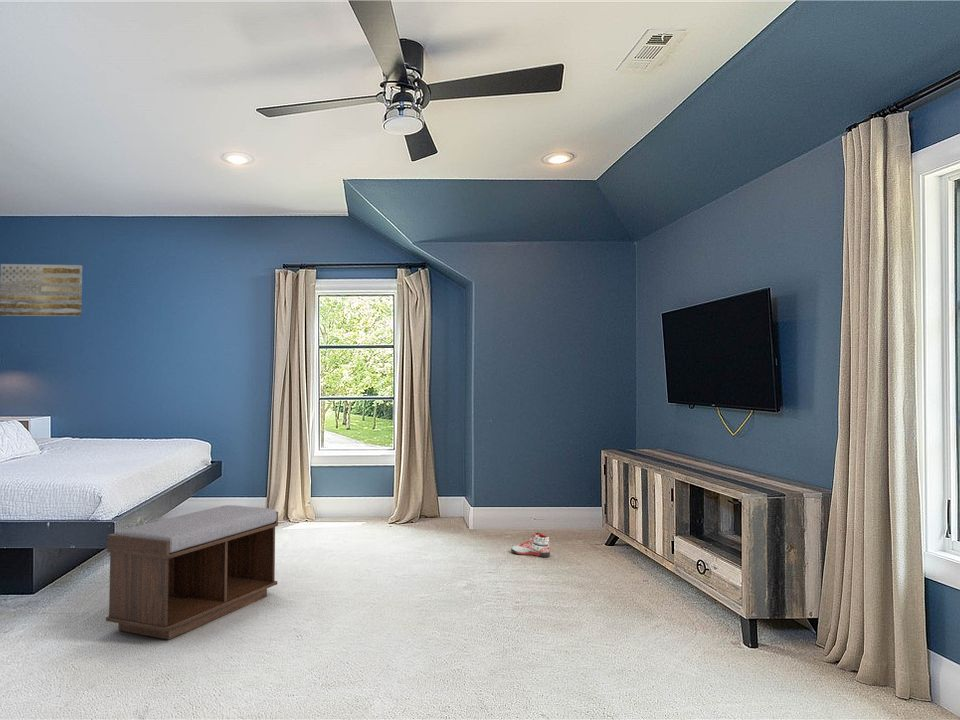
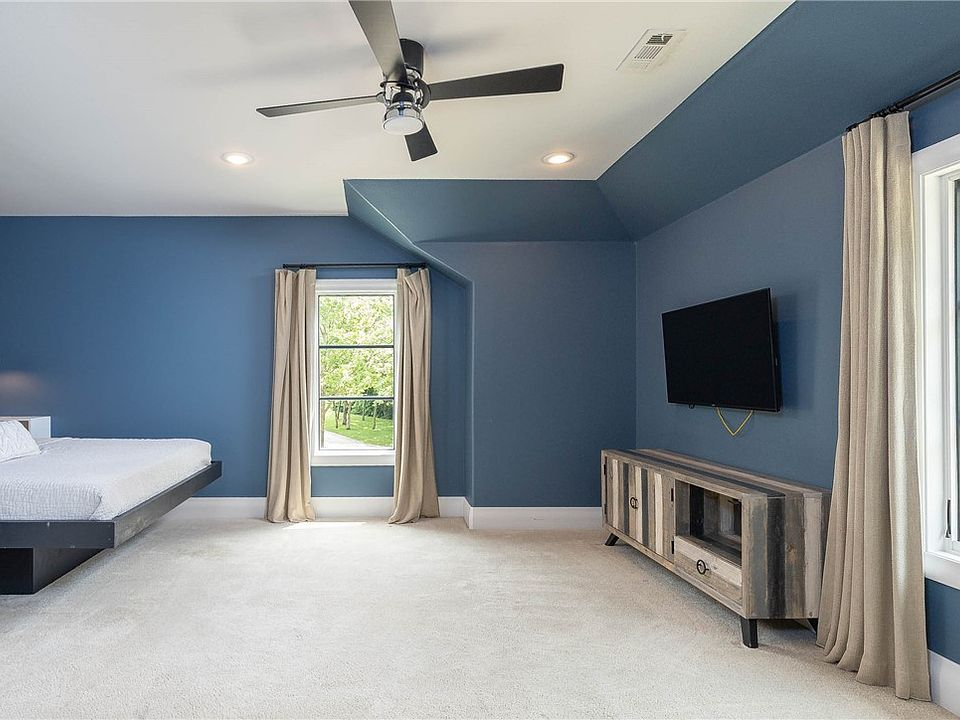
- sneaker (530, 543)
- wall art (41, 290)
- bench (200, 564)
